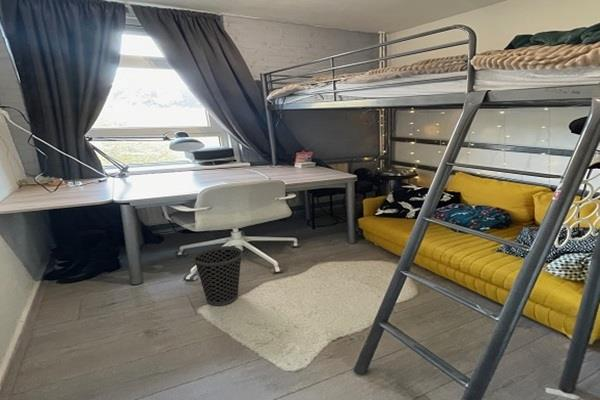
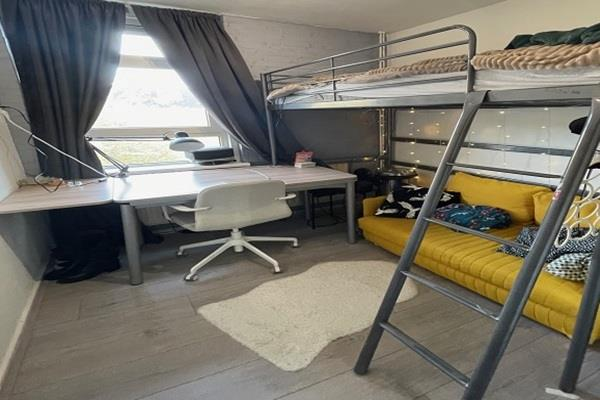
- wastebasket (220, 276)
